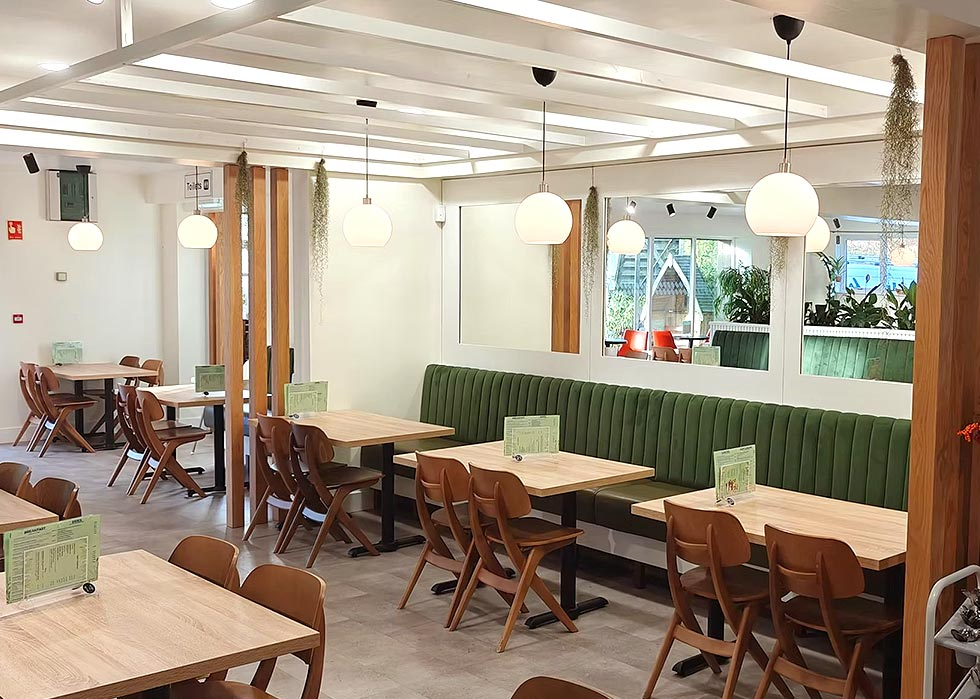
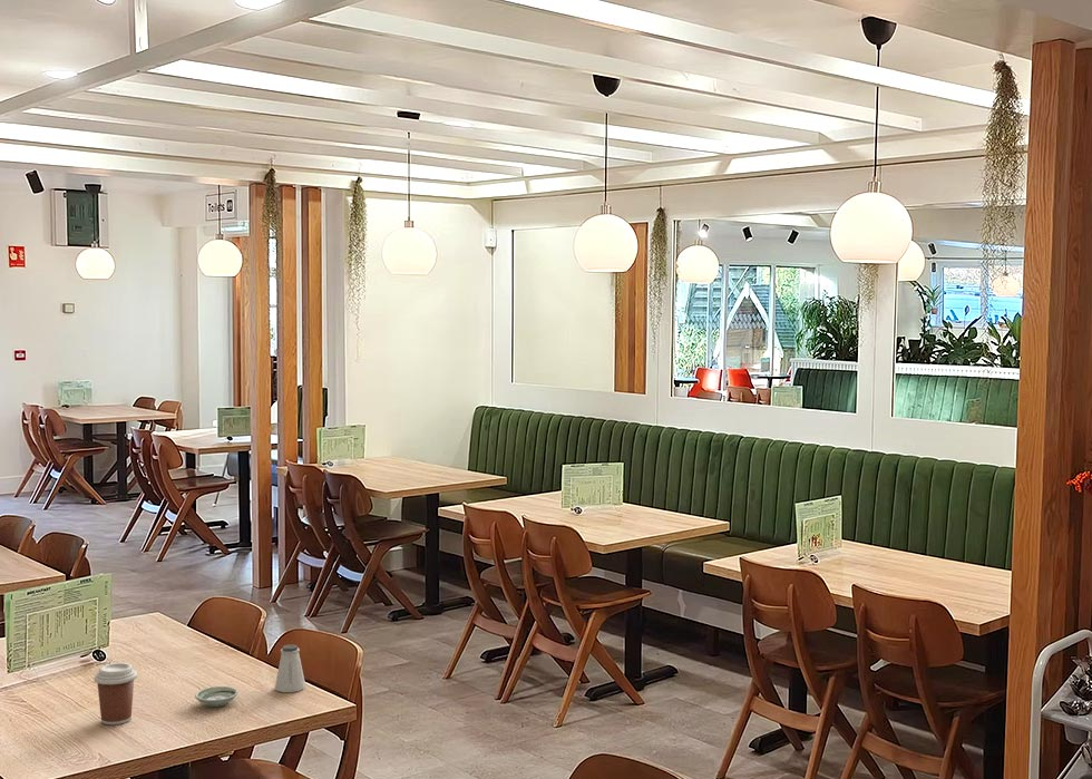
+ saucer (216, 698)
+ coffee cup (116, 693)
+ saltshaker (290, 666)
